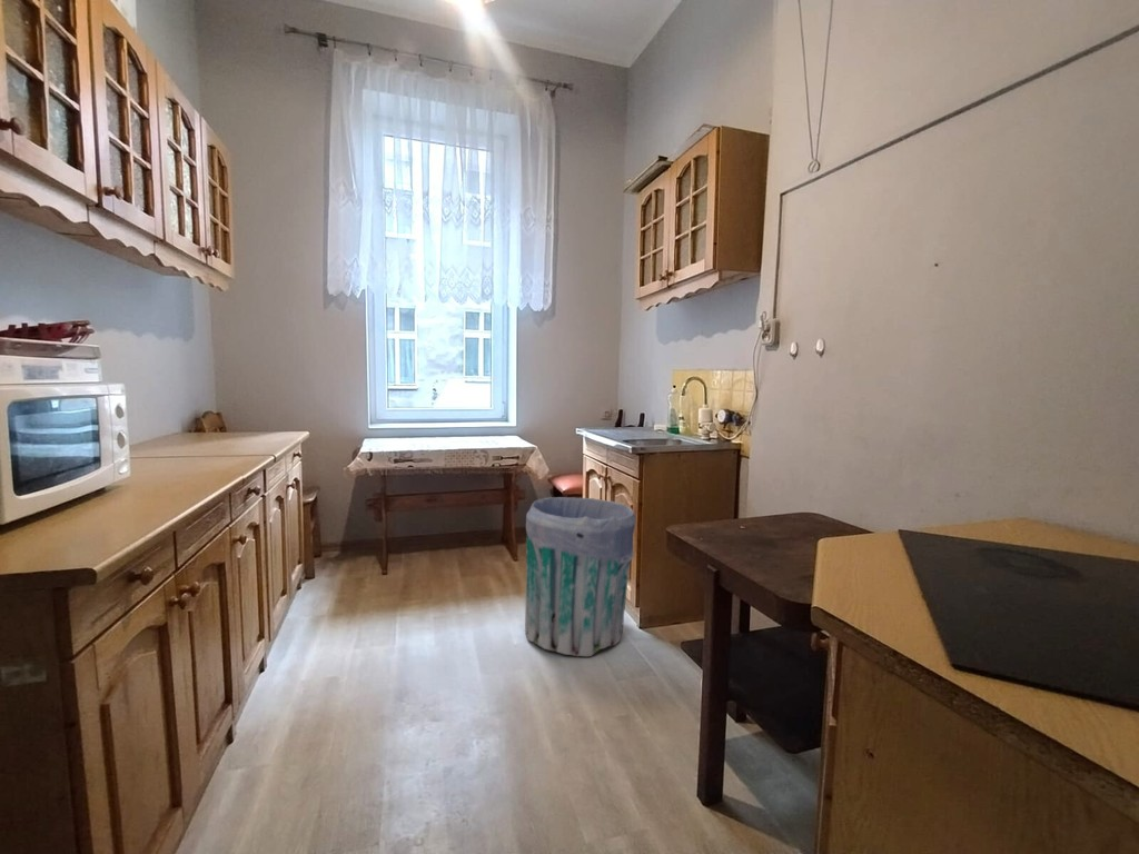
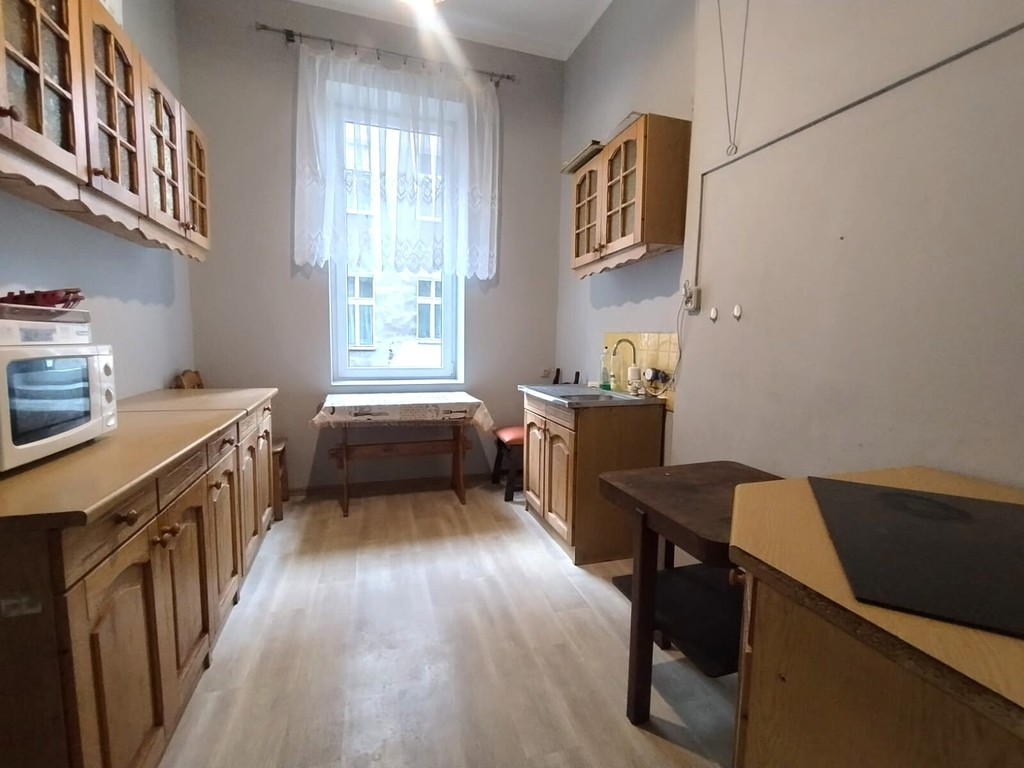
- trash can (580, 567)
